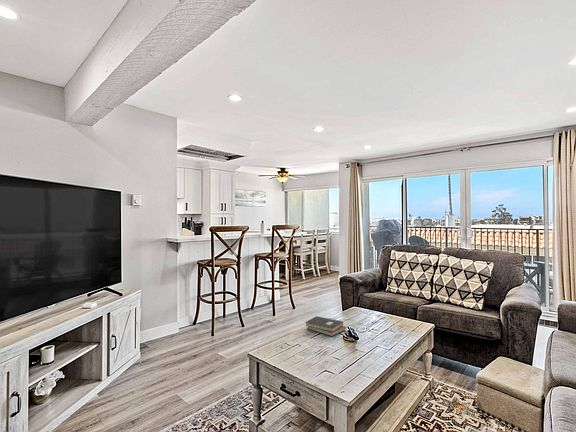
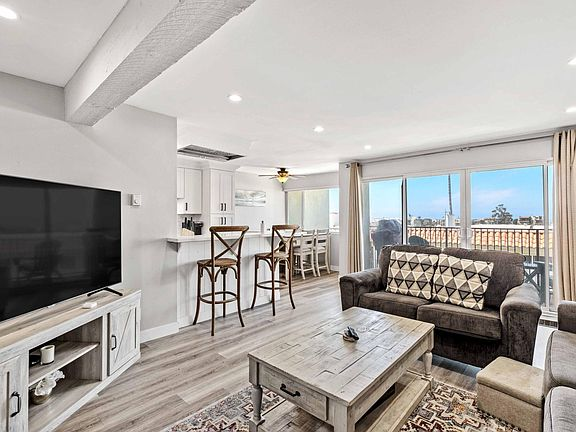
- hardback book (324, 325)
